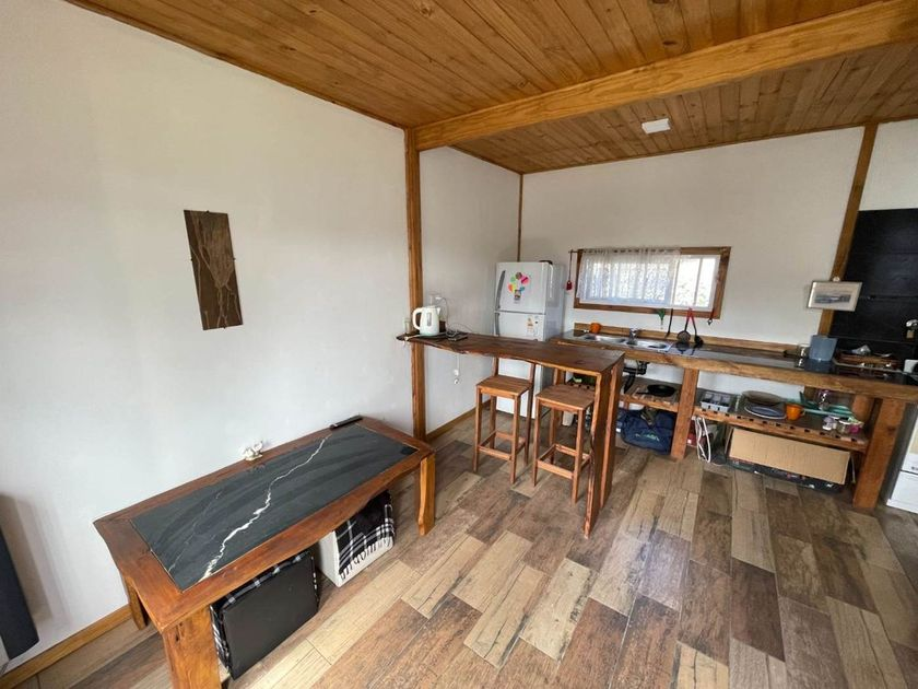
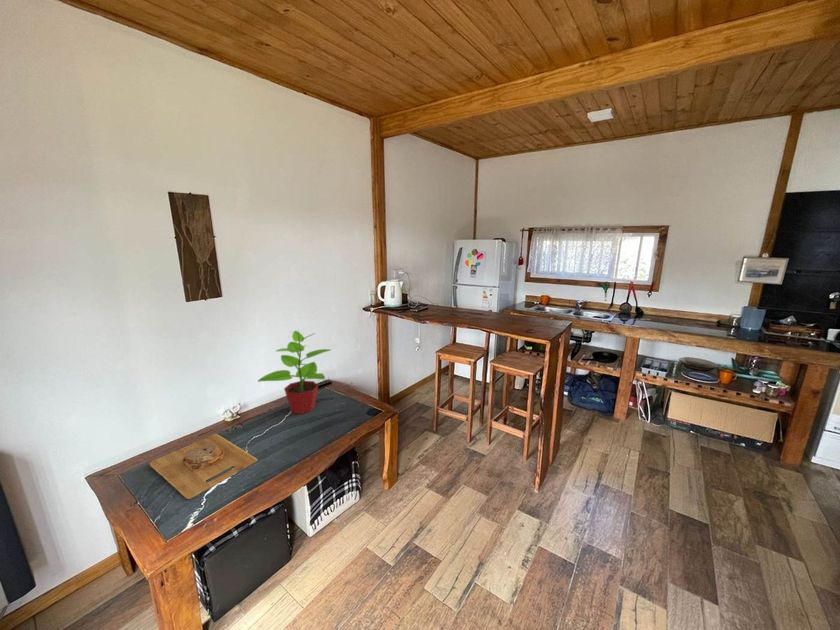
+ cutting board (203, 455)
+ potted plant (302, 370)
